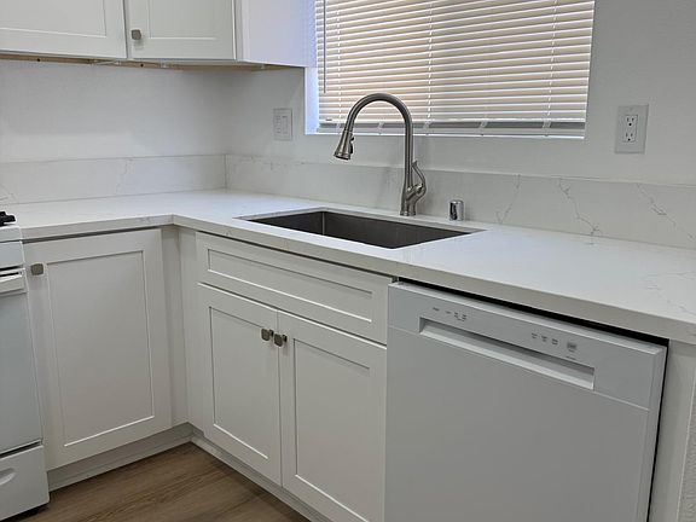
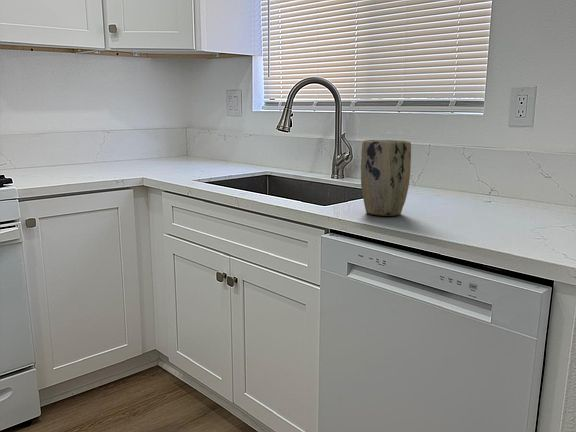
+ plant pot (385, 177)
